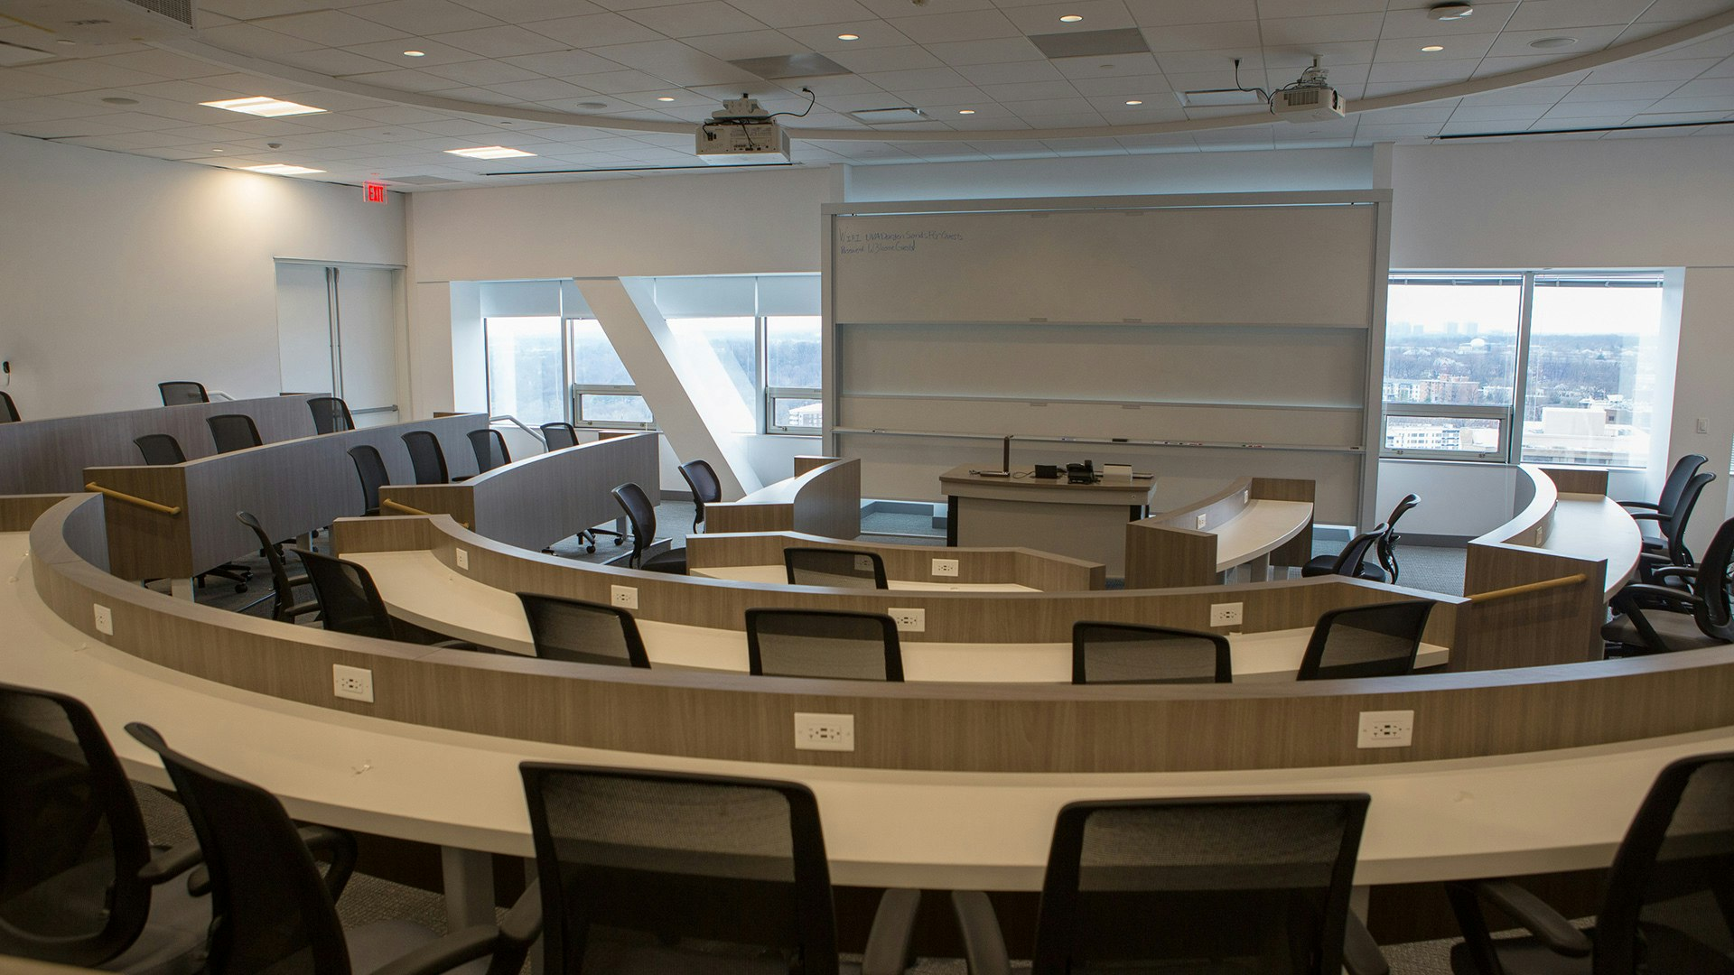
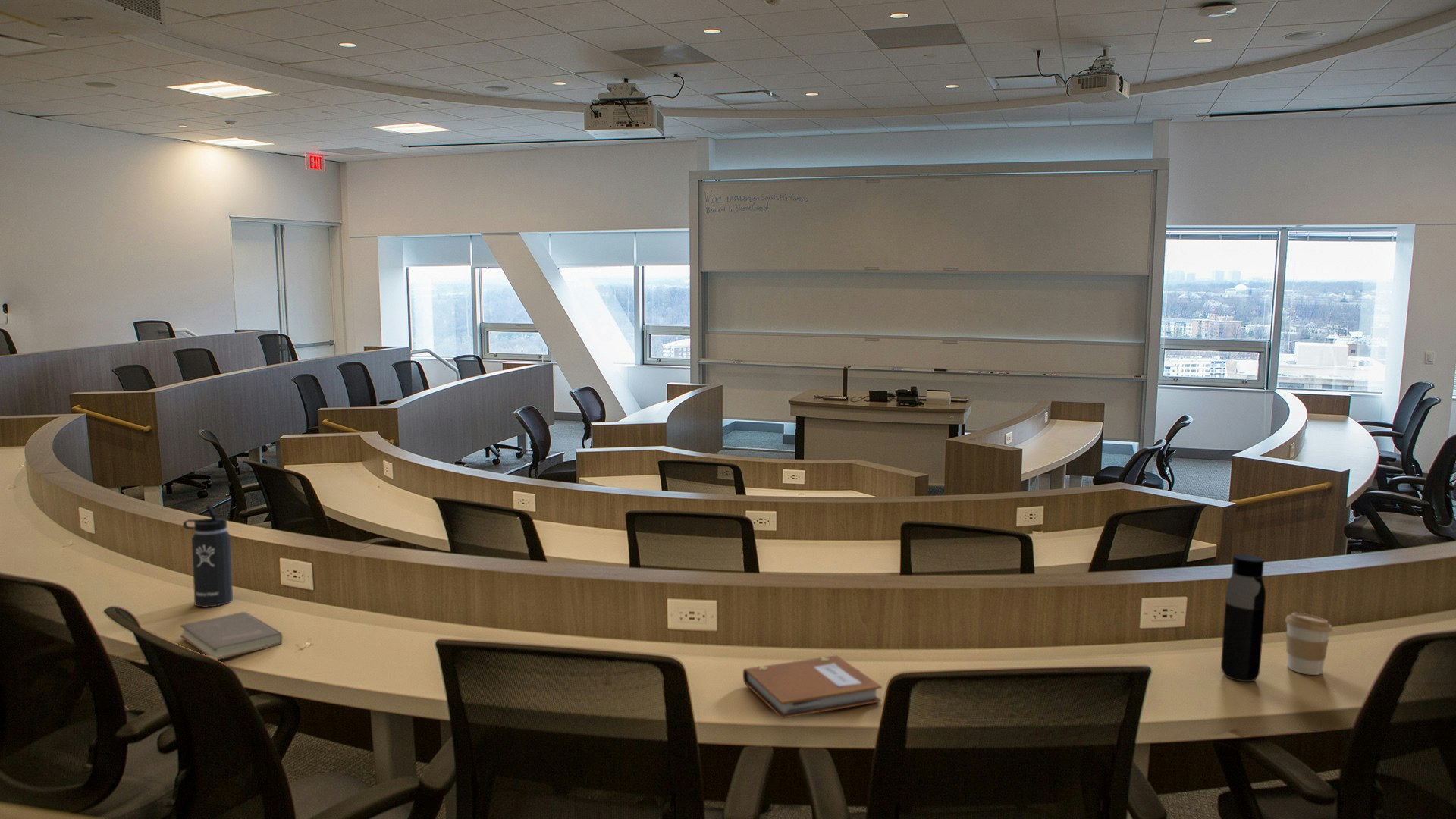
+ thermos bottle (207, 554)
+ water bottle (1244, 617)
+ notebook (812, 683)
+ coffee cup (1307, 642)
+ book (231, 634)
